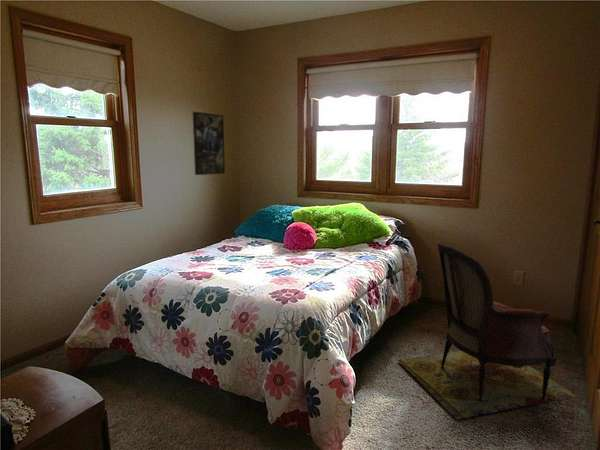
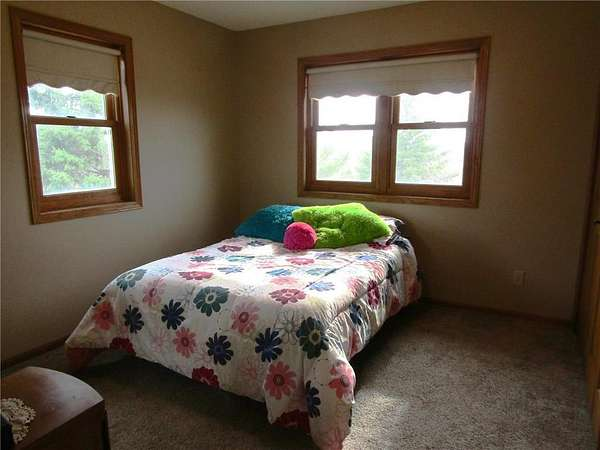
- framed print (209, 144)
- armchair (486, 310)
